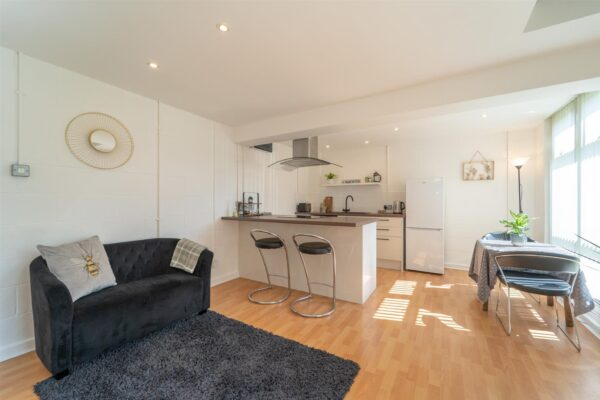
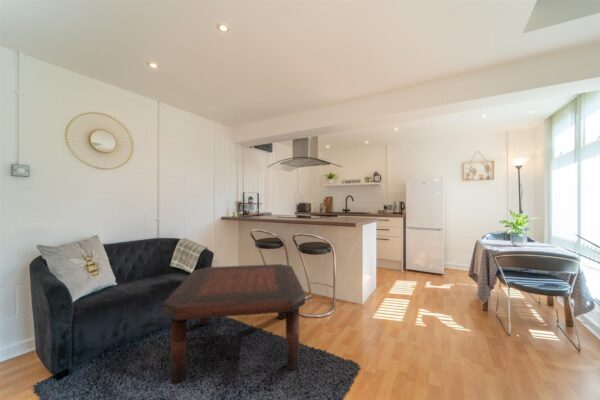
+ coffee table (241, 310)
